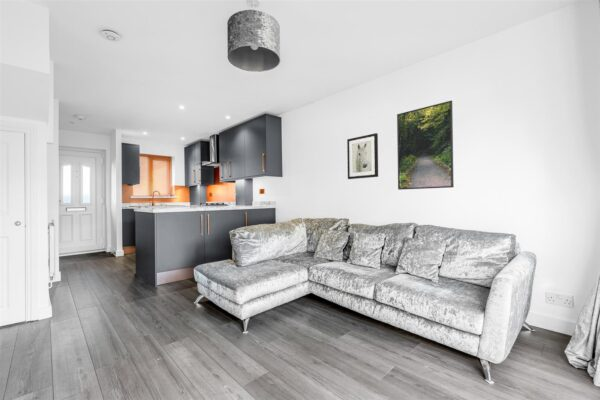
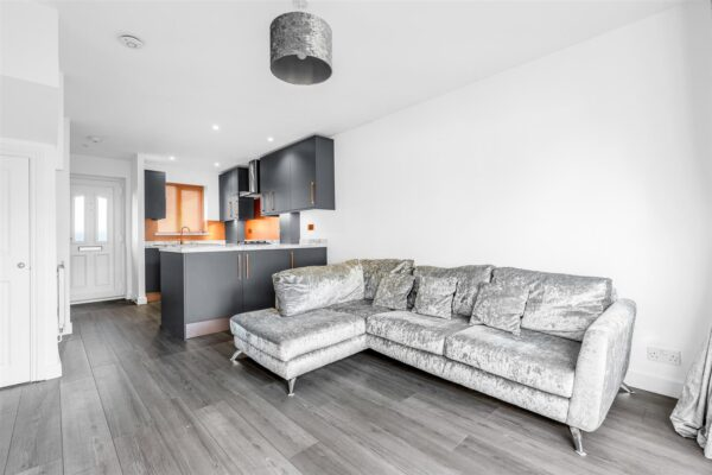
- wall art (362, 157)
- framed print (423, 148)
